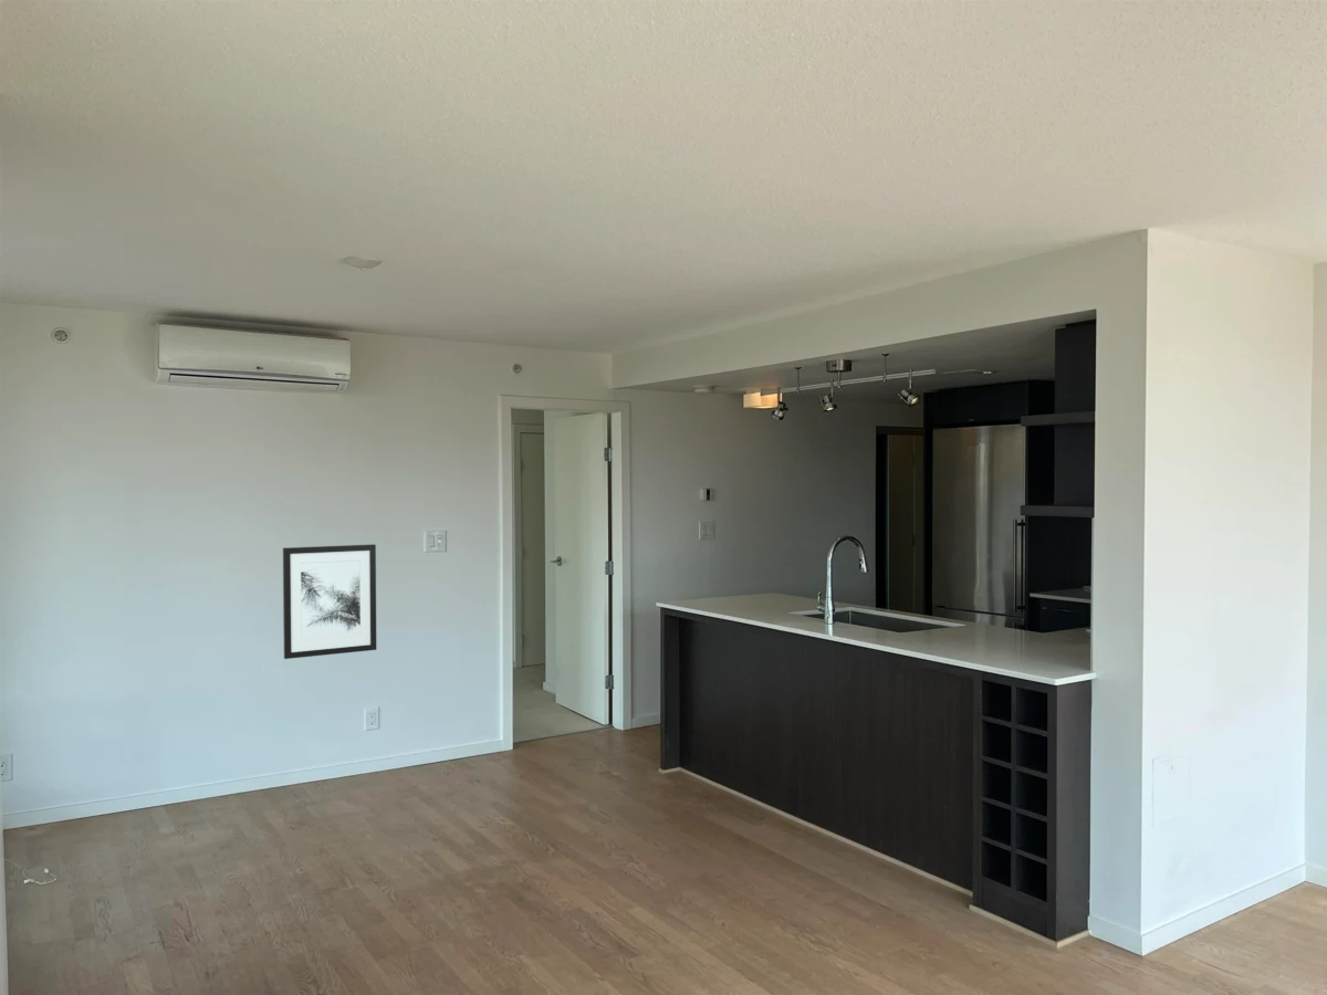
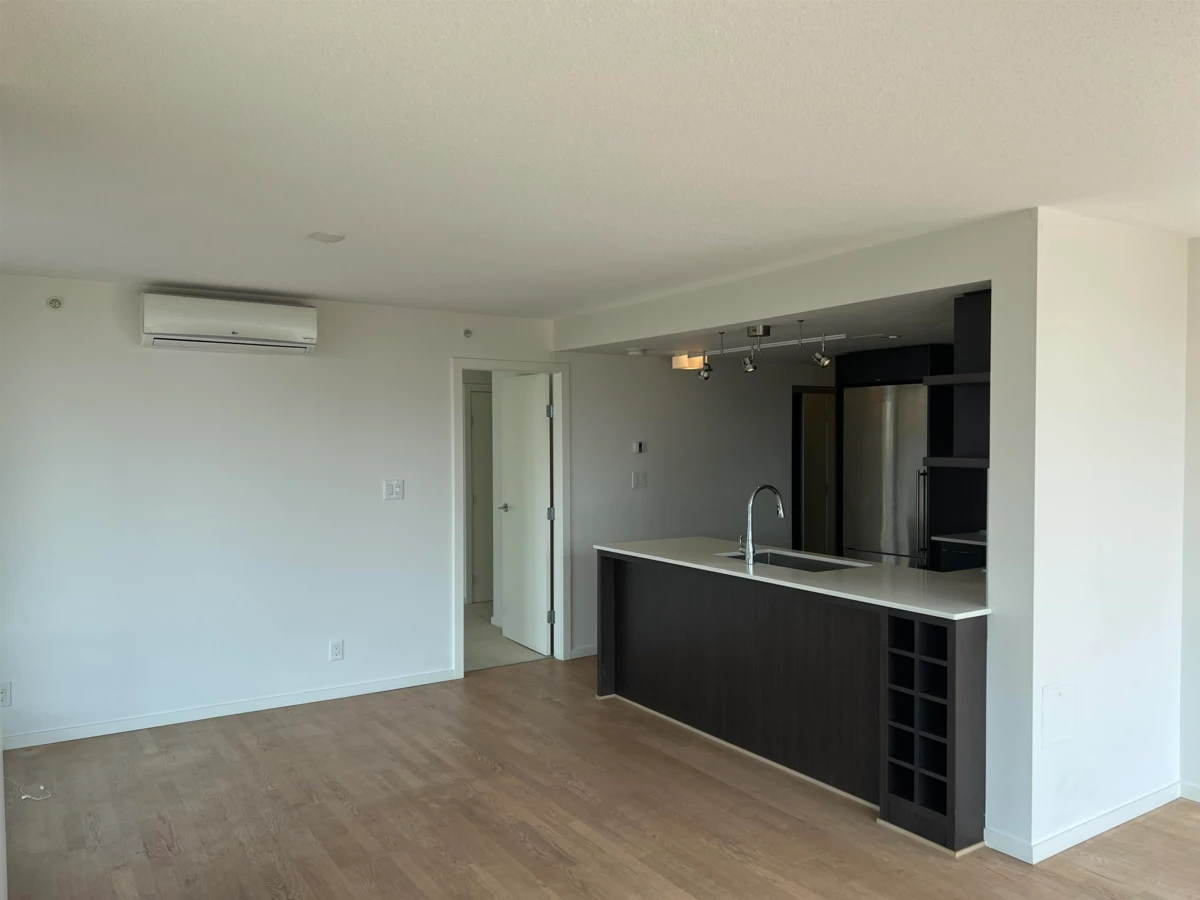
- wall art (331, 599)
